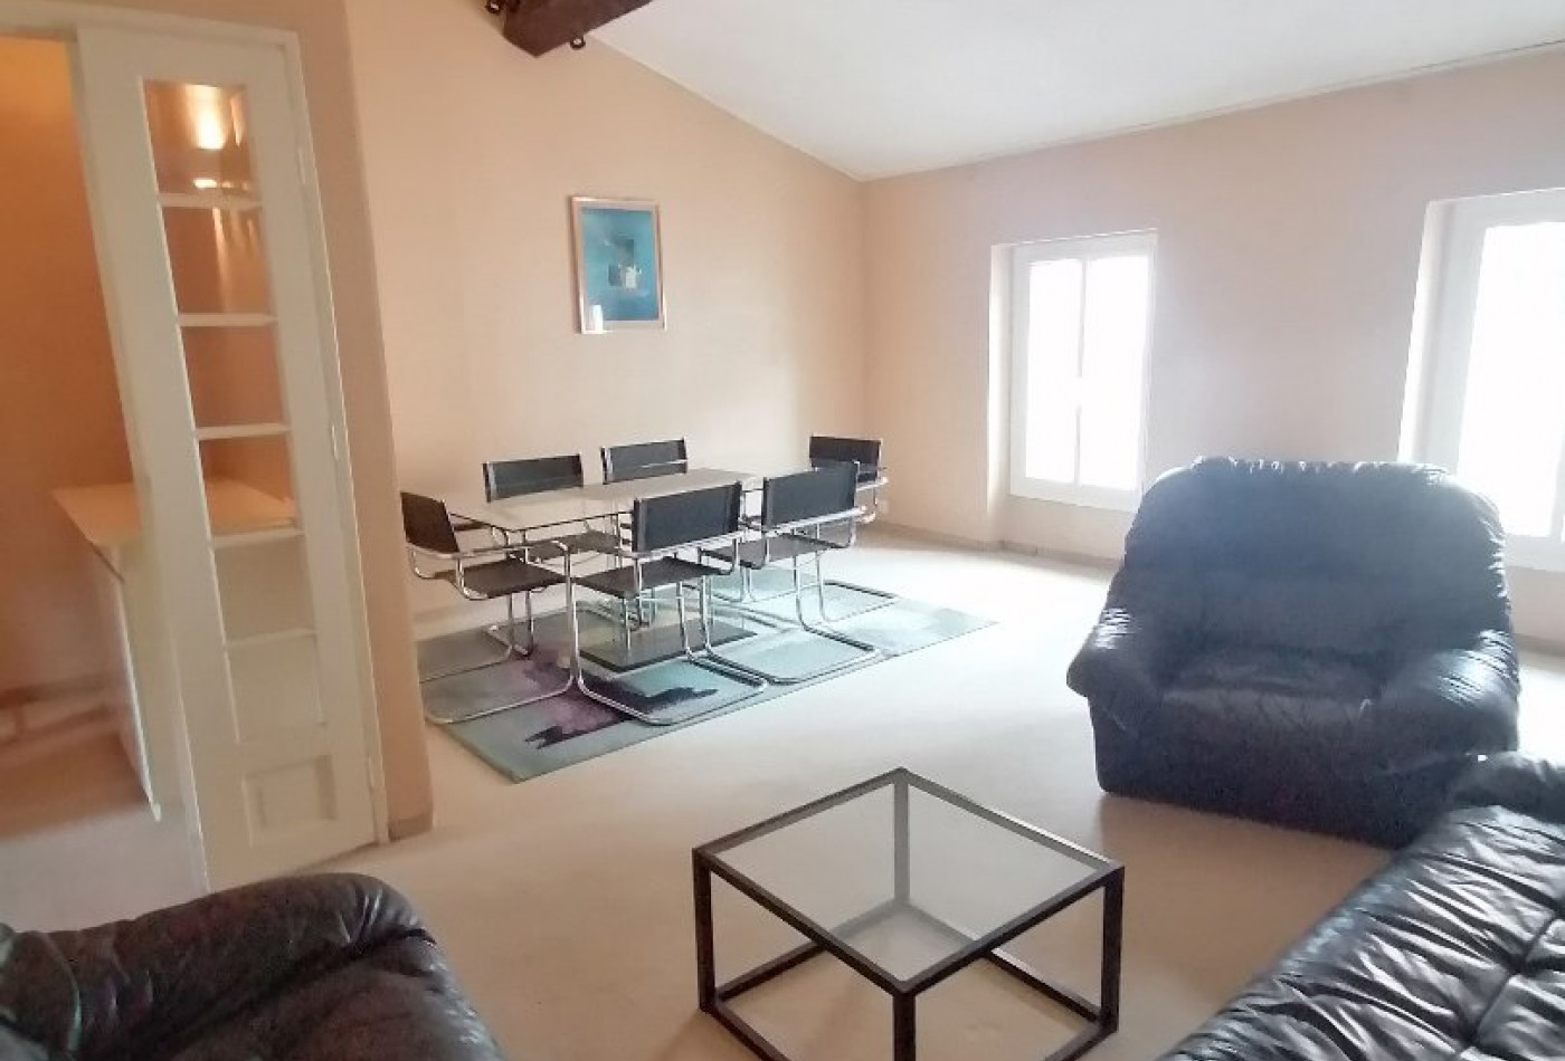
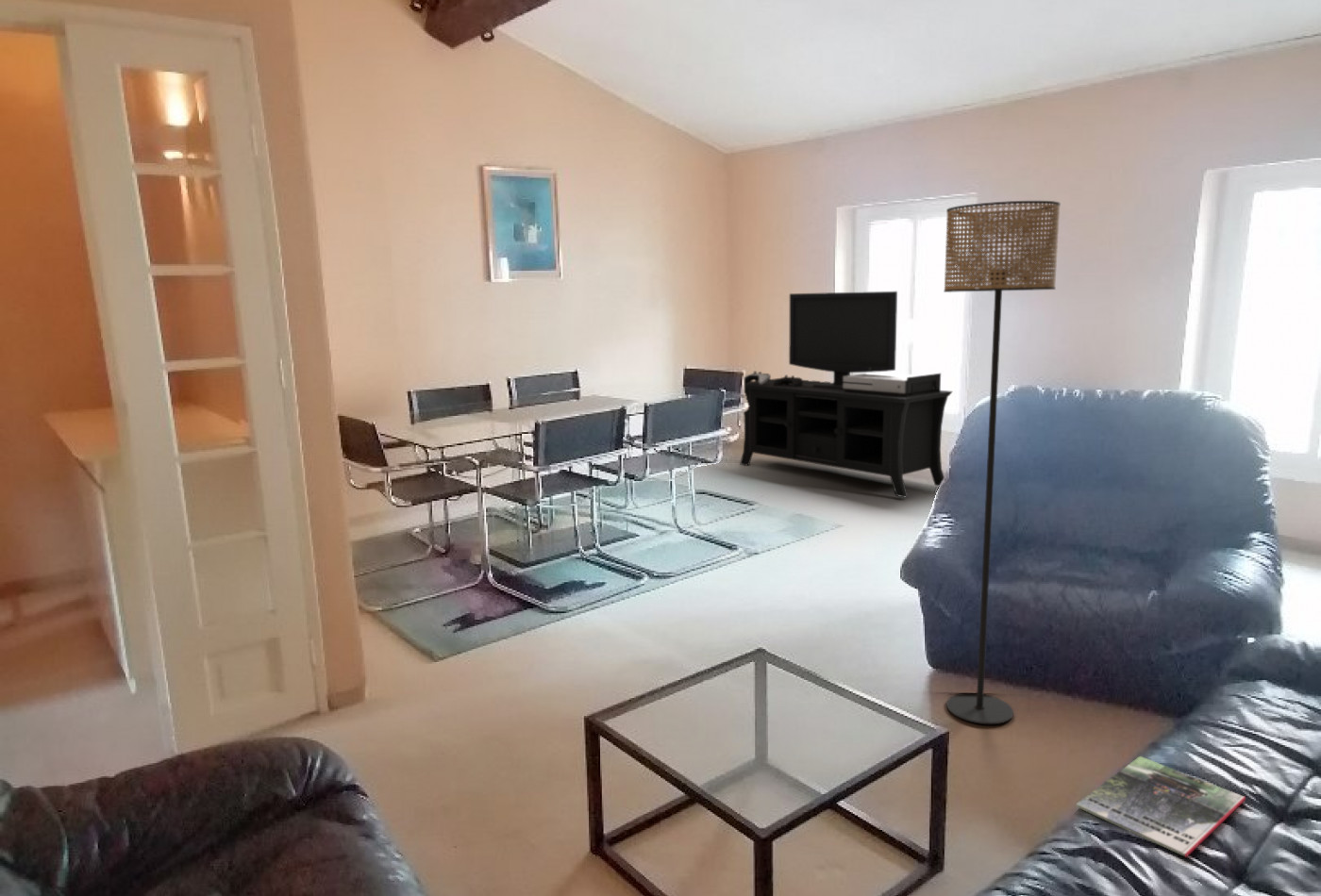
+ media console (834, 386)
+ floor lamp (990, 471)
+ magazine (1161, 802)
